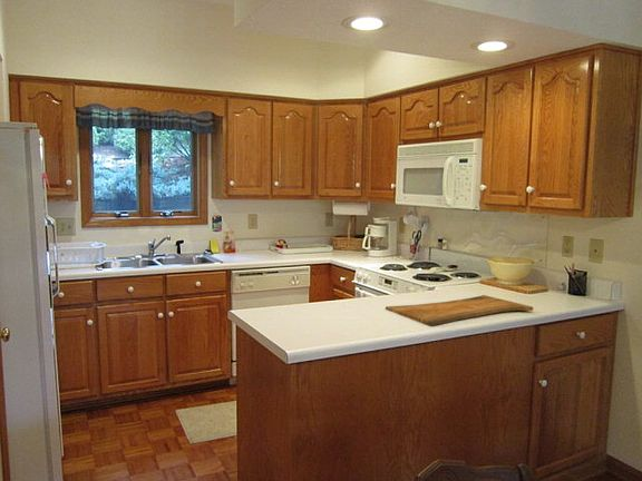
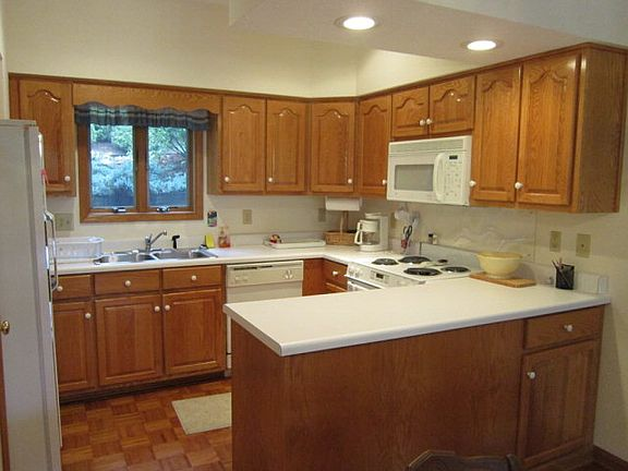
- cutting board (459, 308)
